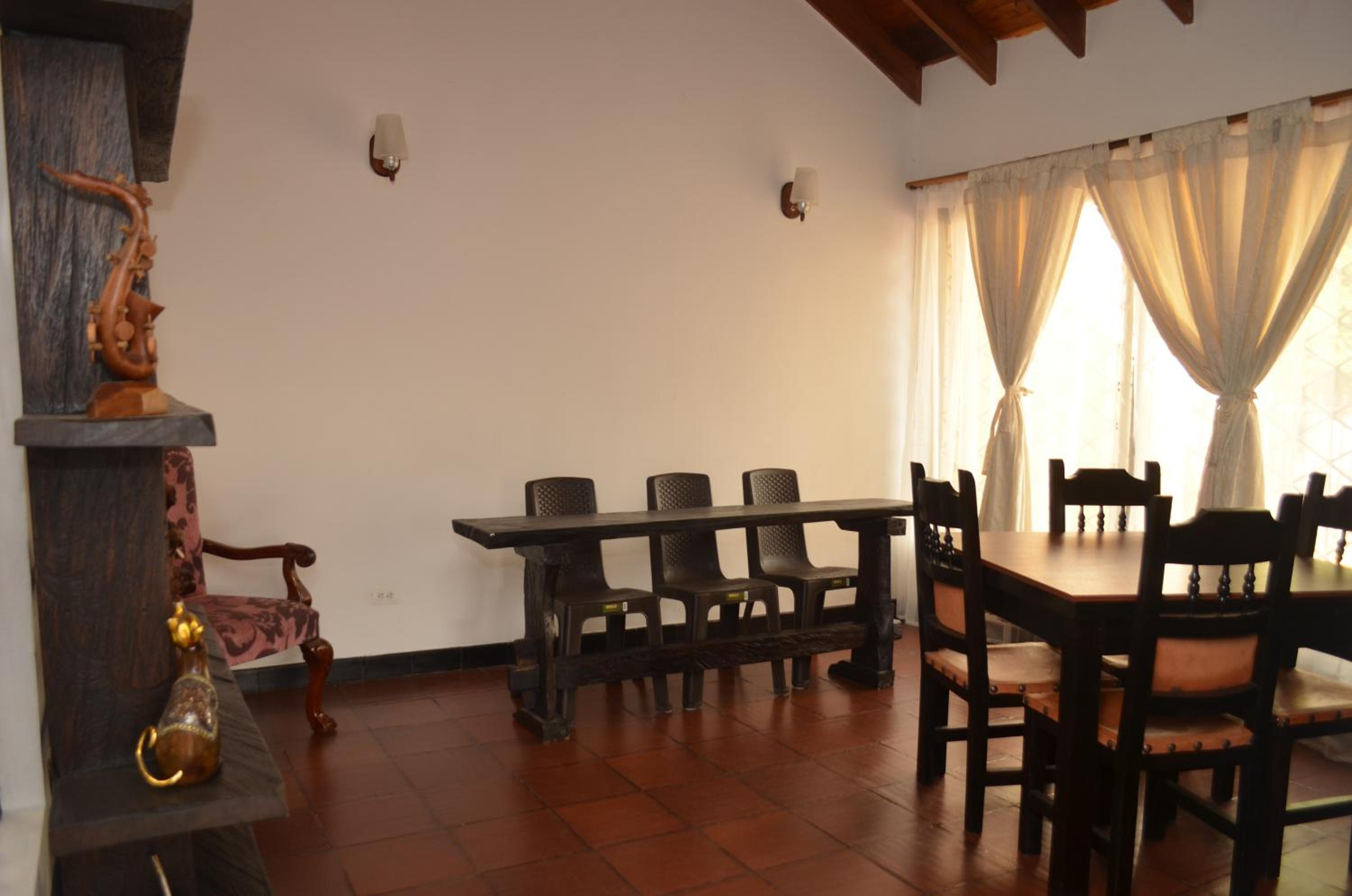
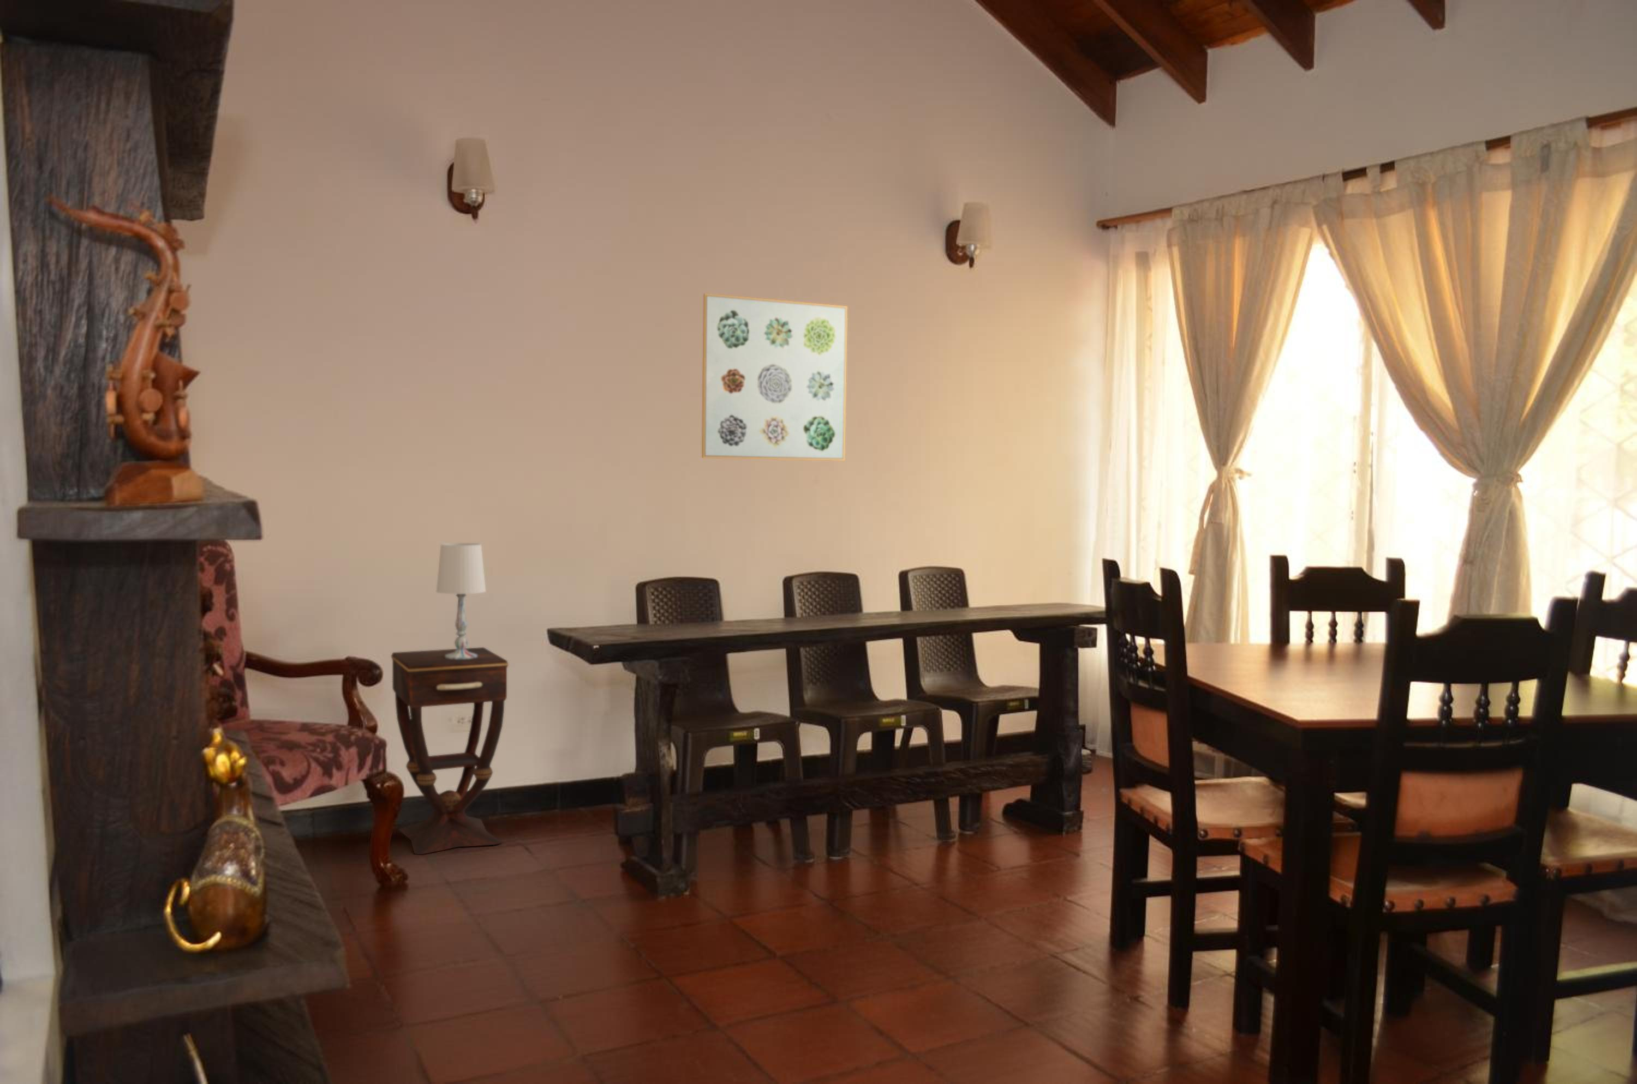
+ side table (450, 754)
+ table lamp (461, 600)
+ wall art (776, 380)
